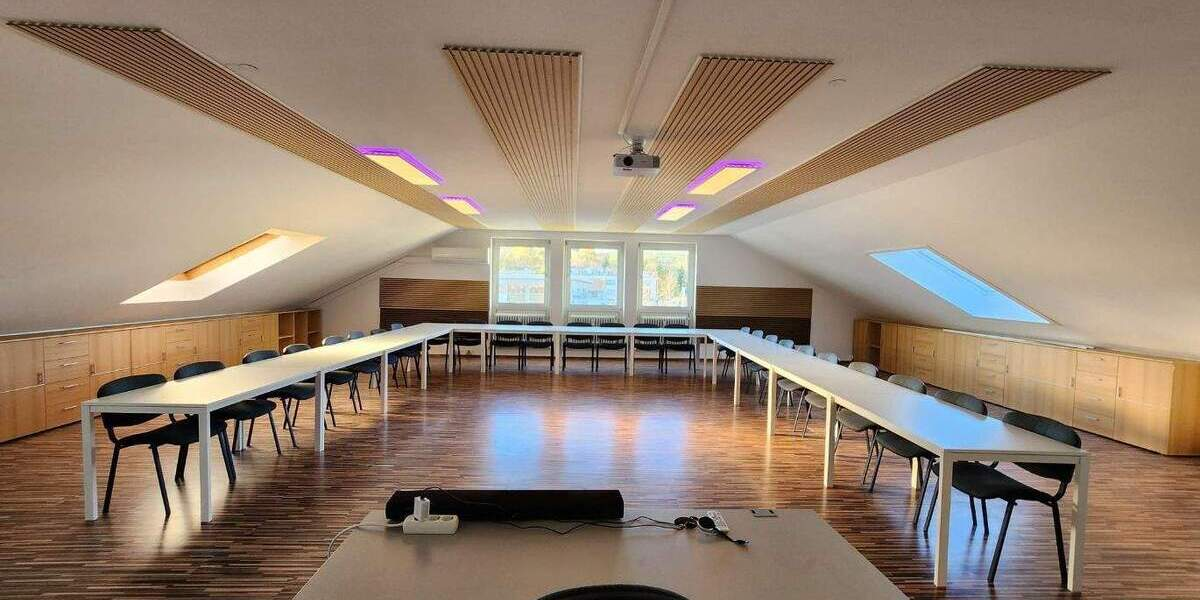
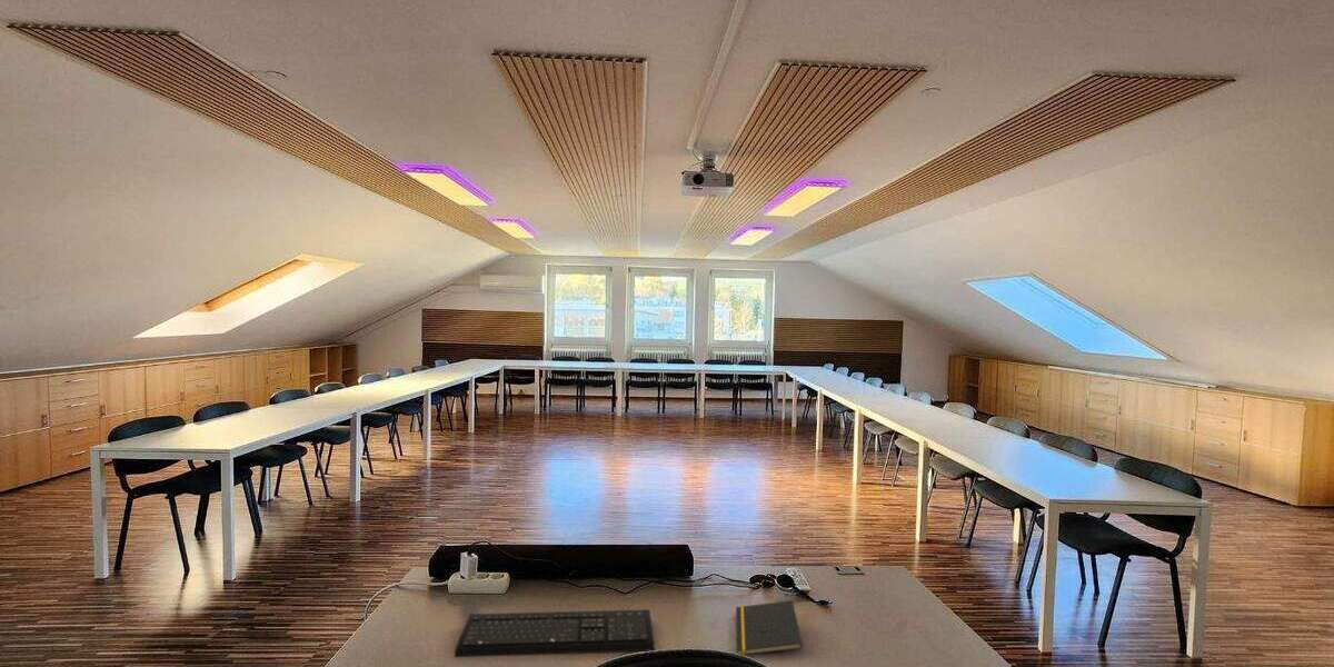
+ keyboard (558, 630)
+ notepad (766, 626)
